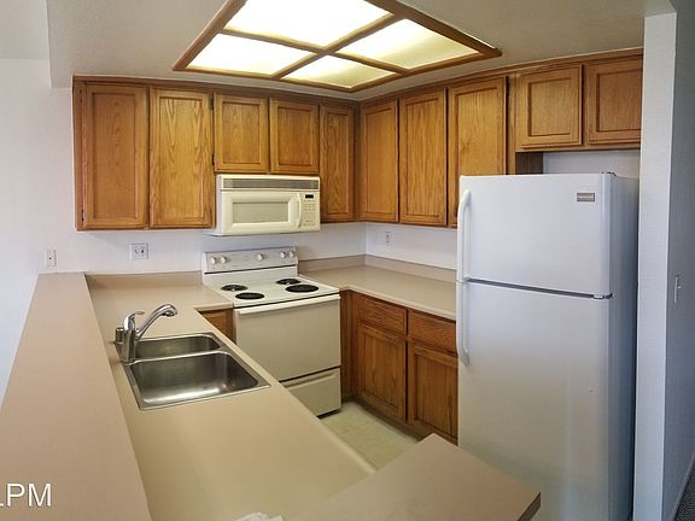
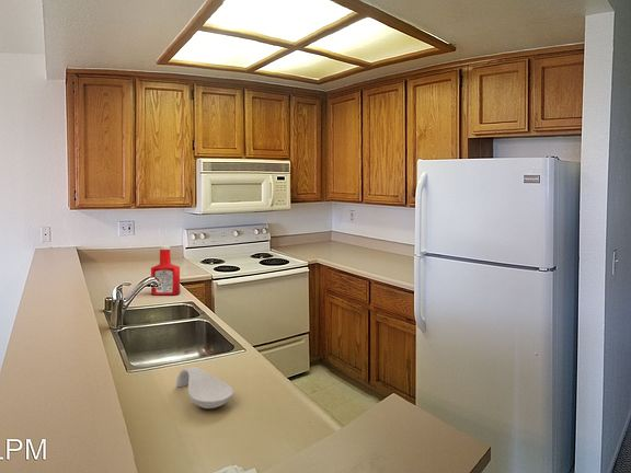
+ soap bottle (164, 269)
+ spoon rest (200, 385)
